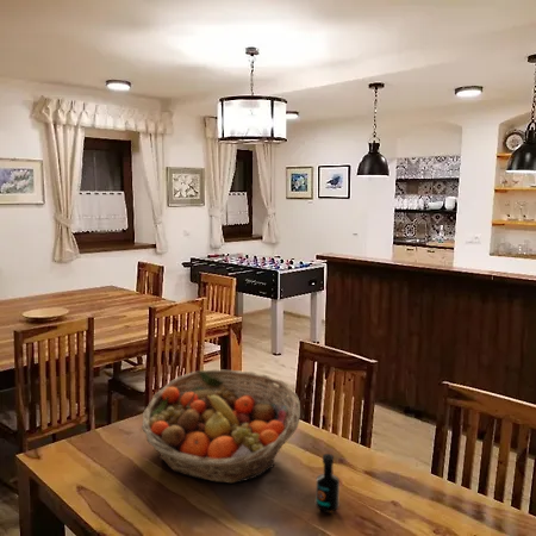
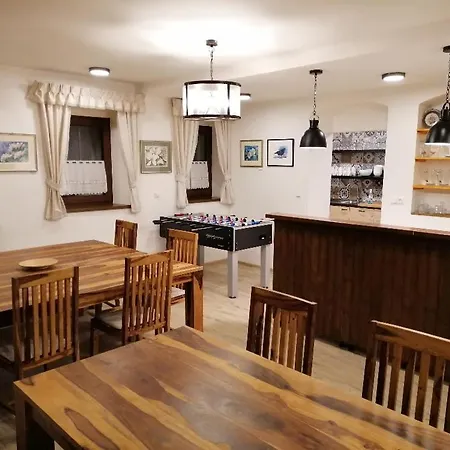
- fruit basket (220, 422)
- bottle (328, 482)
